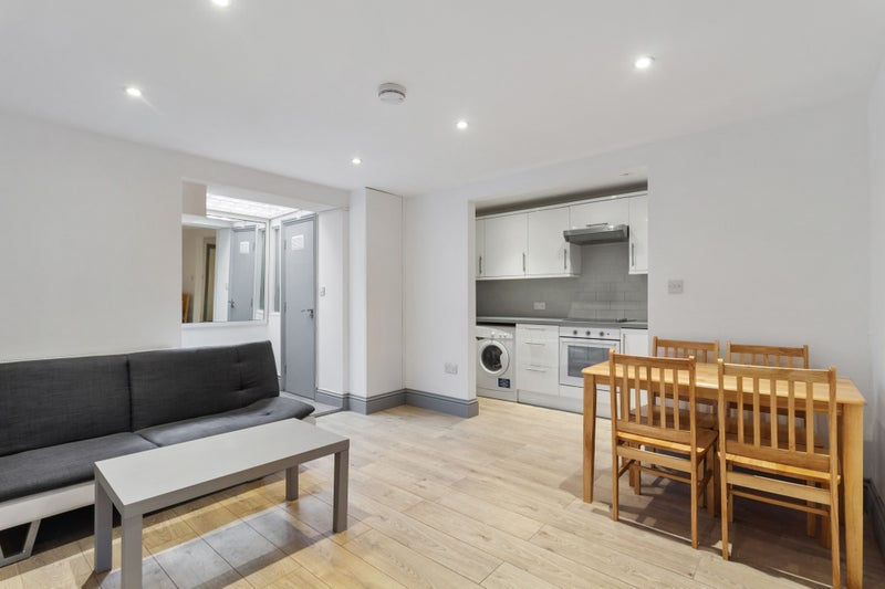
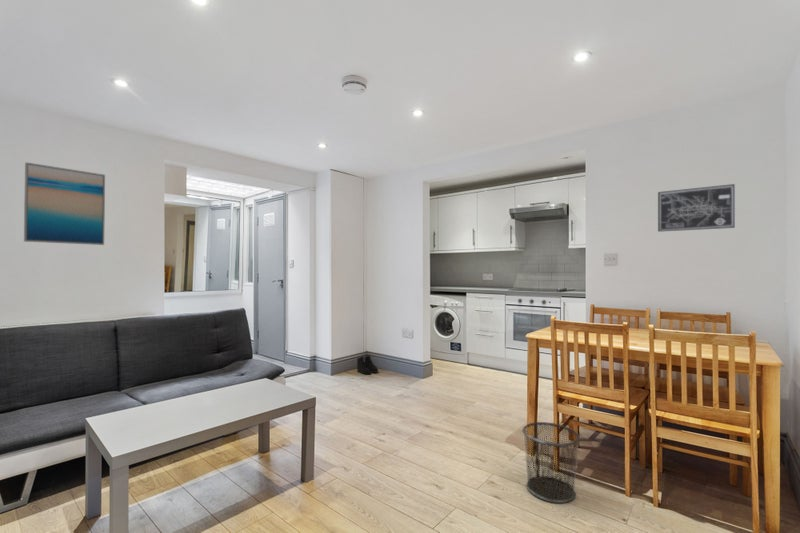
+ waste bin (550, 460)
+ boots (367, 364)
+ wall art (66, 206)
+ wall art (694, 209)
